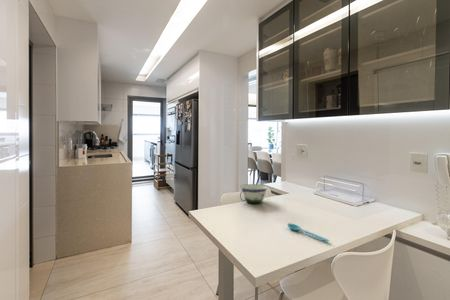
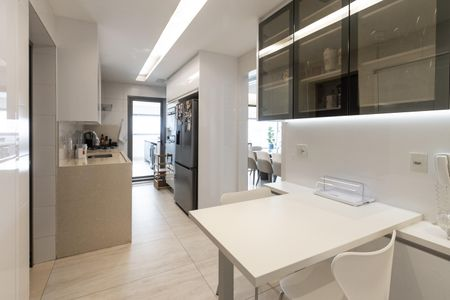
- bowl (253, 194)
- spoon (306, 231)
